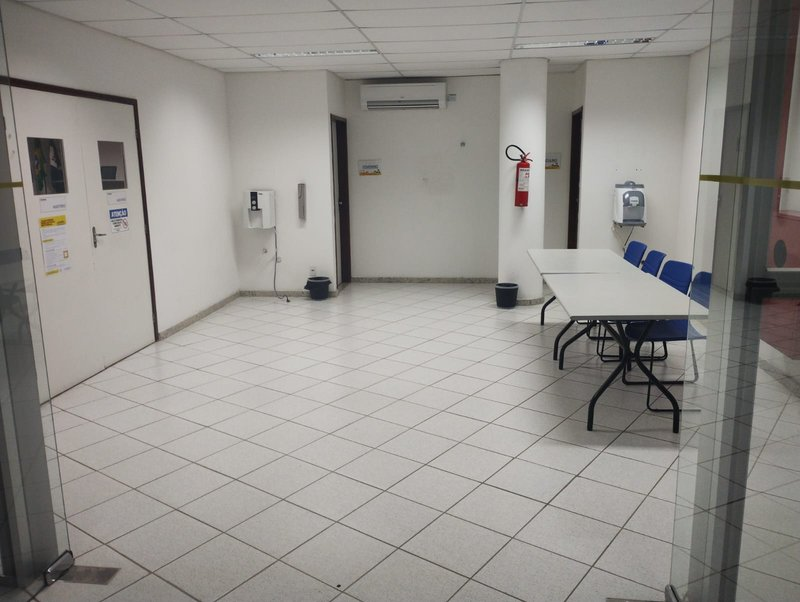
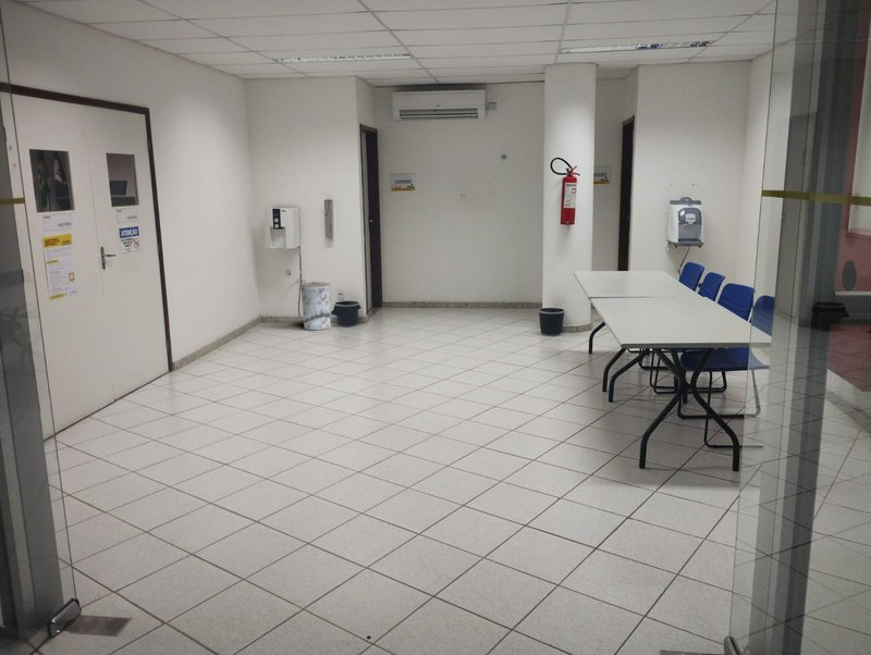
+ trash can (316, 305)
